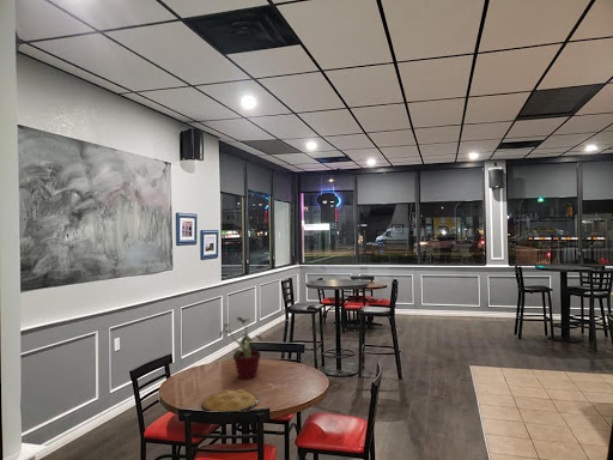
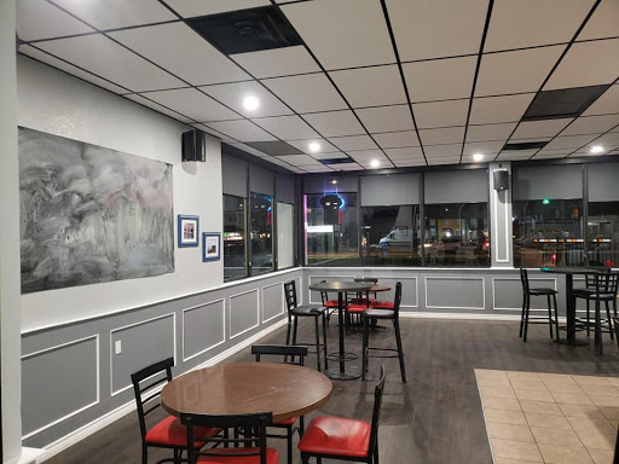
- potted plant (238, 344)
- plate (230, 397)
